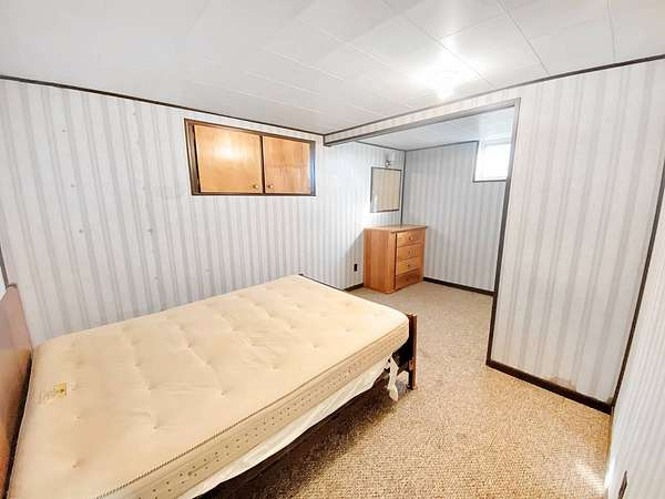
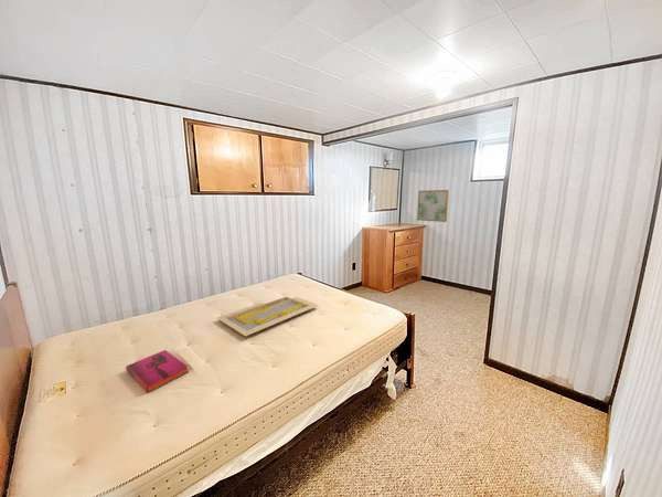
+ wall art (431, 205)
+ serving tray (270, 313)
+ hardback book (157, 369)
